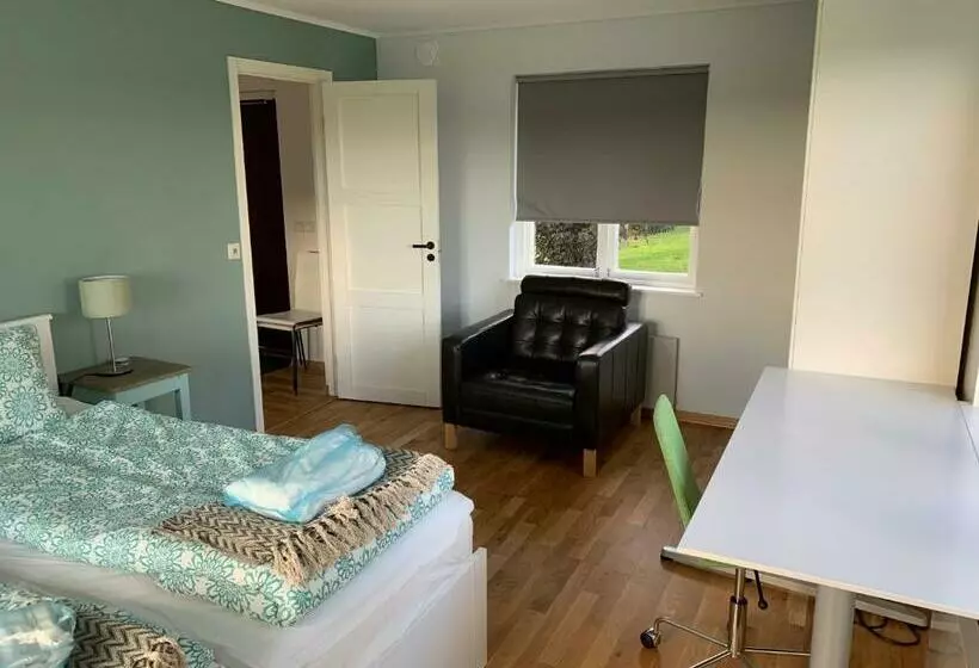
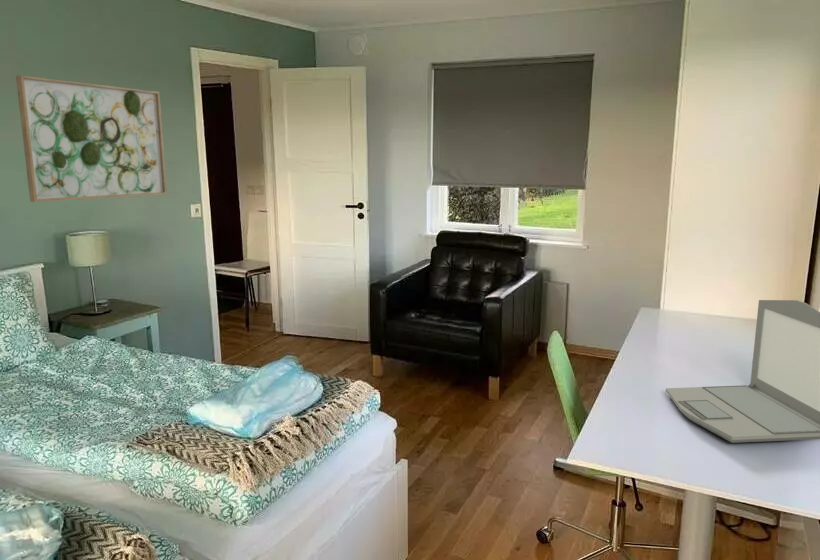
+ laptop (752, 363)
+ wall art (101, 142)
